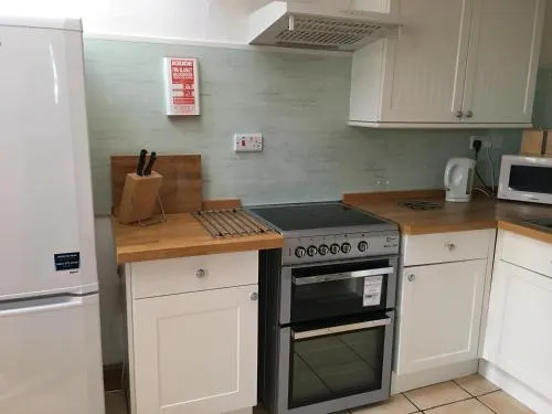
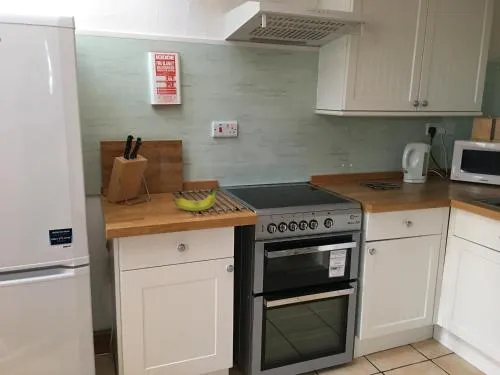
+ fruit (196, 201)
